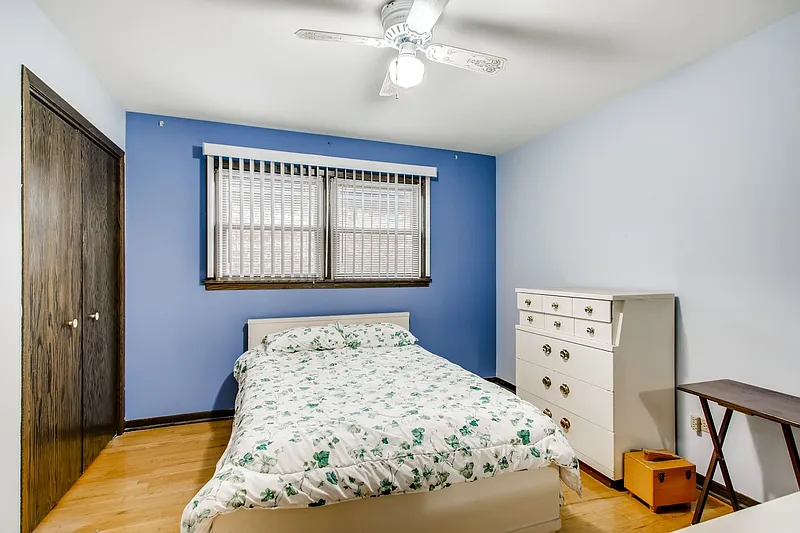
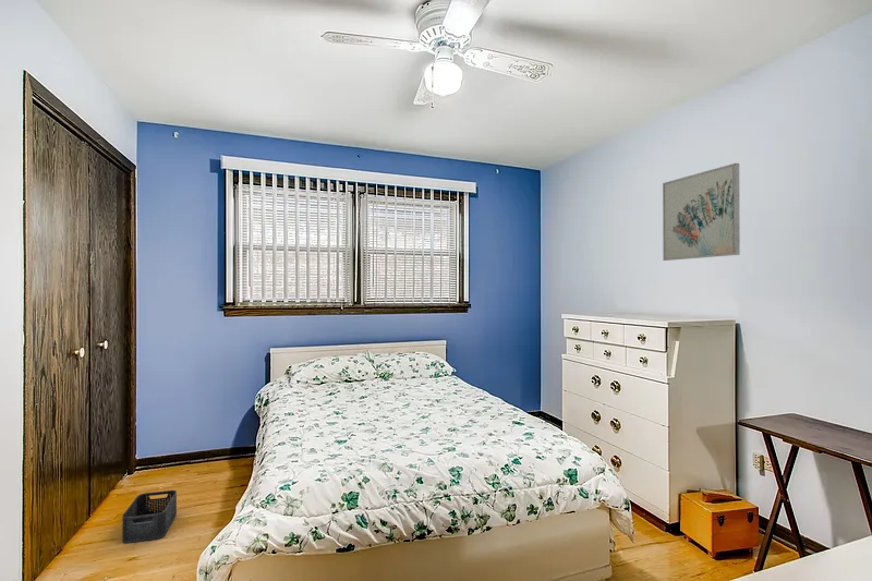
+ storage bin (150, 515)
+ wall art (698, 216)
